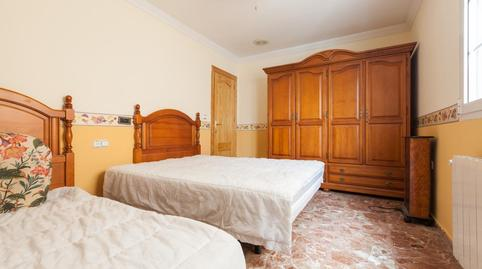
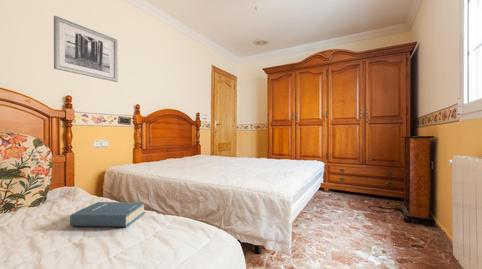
+ wall art (89, 52)
+ hardback book (110, 213)
